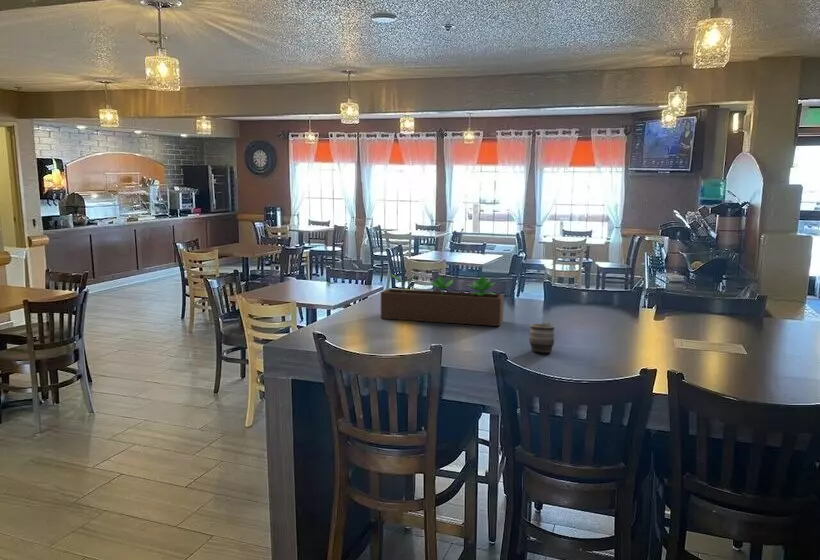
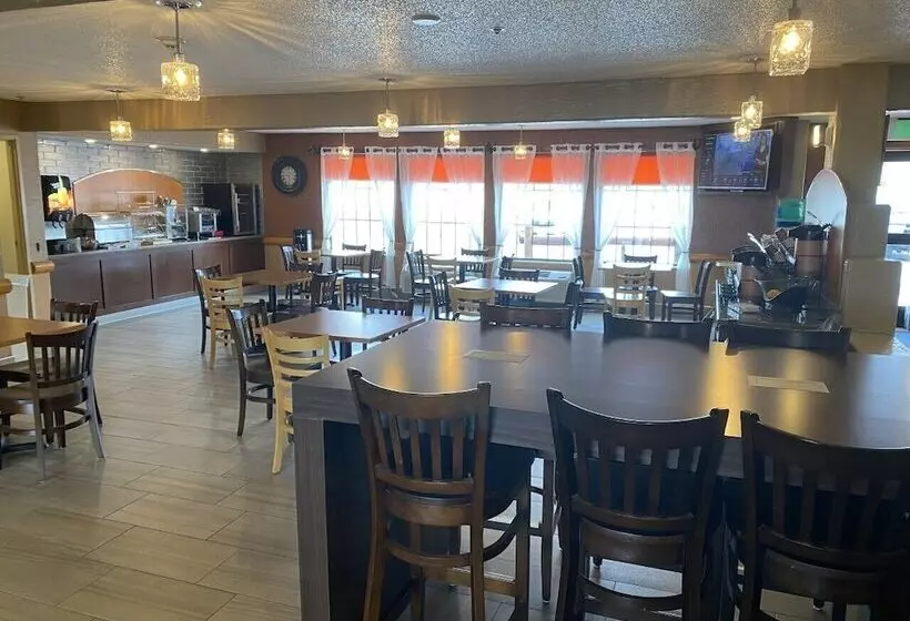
- succulent planter (441, 297)
- mug (542, 336)
